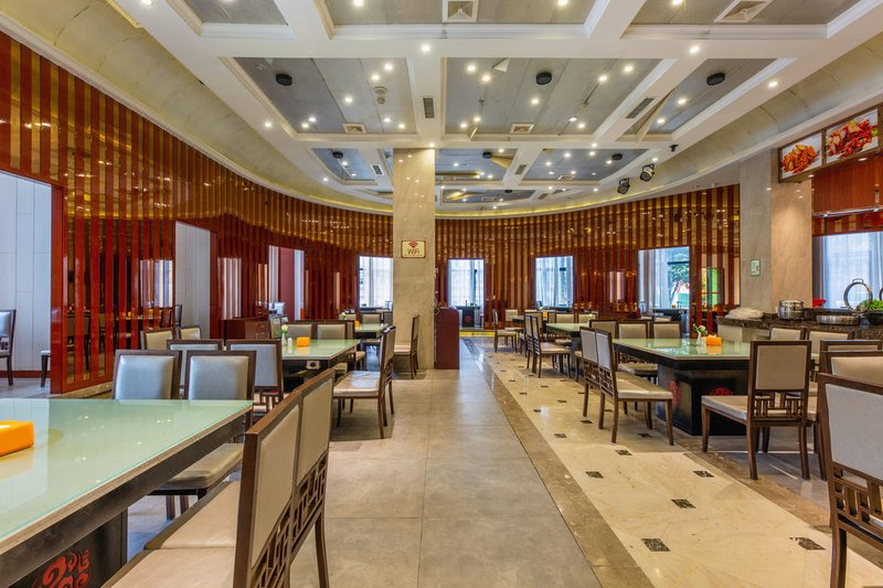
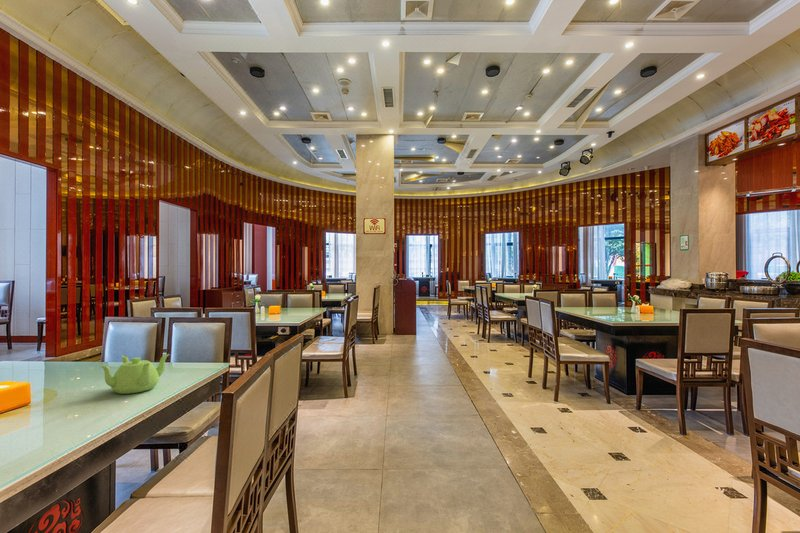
+ teapot (136, 373)
